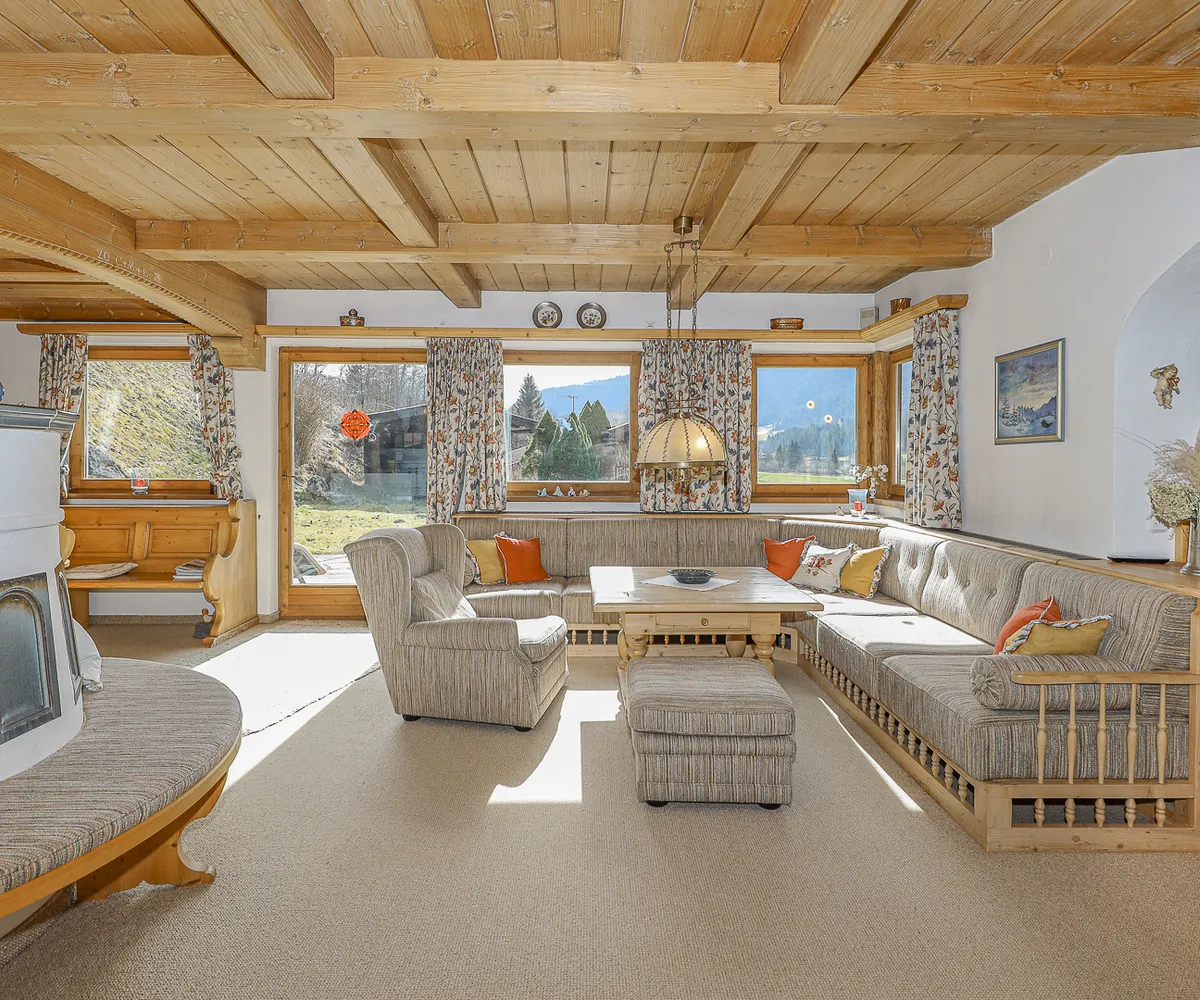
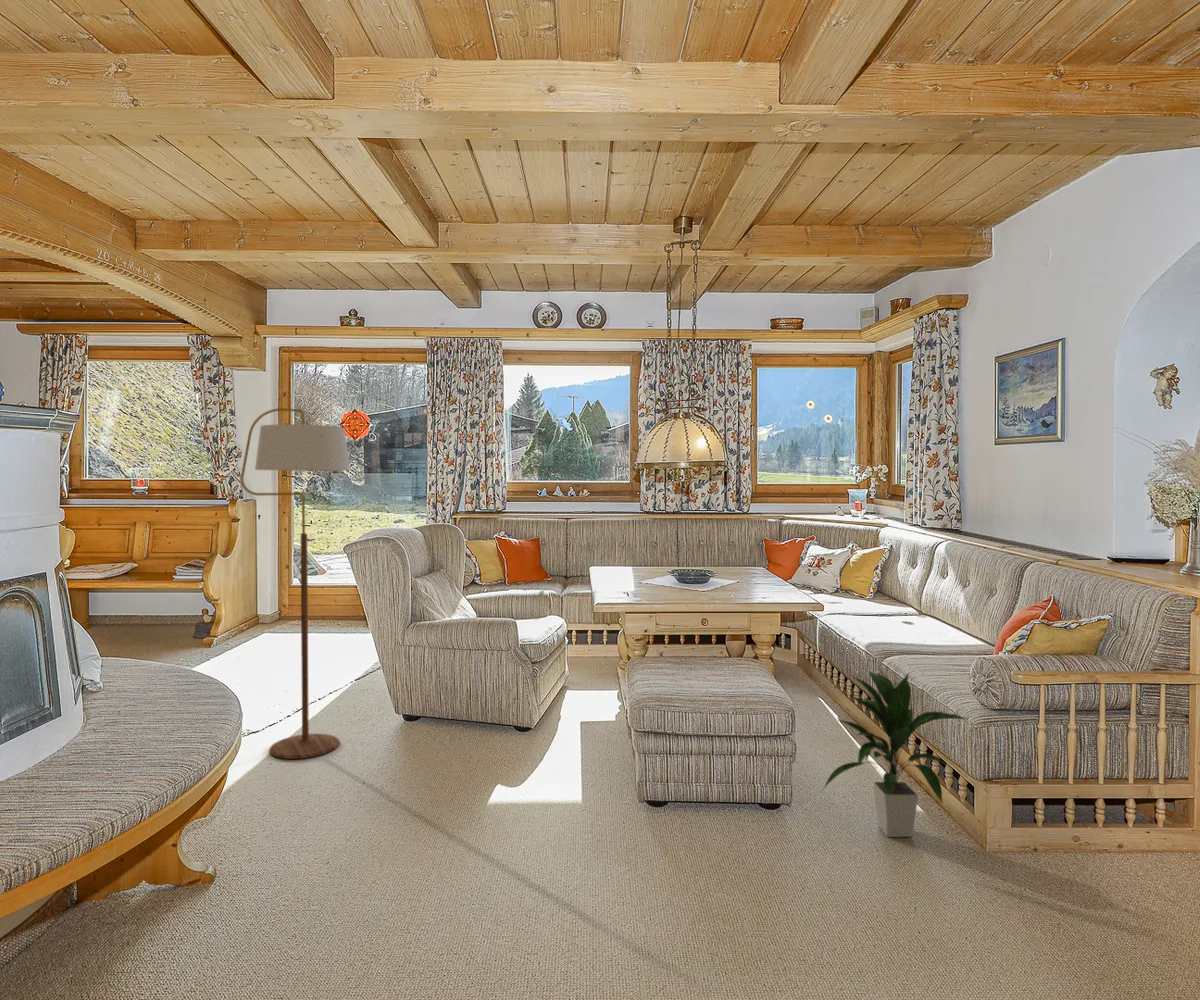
+ floor lamp (301, 579)
+ indoor plant (888, 749)
